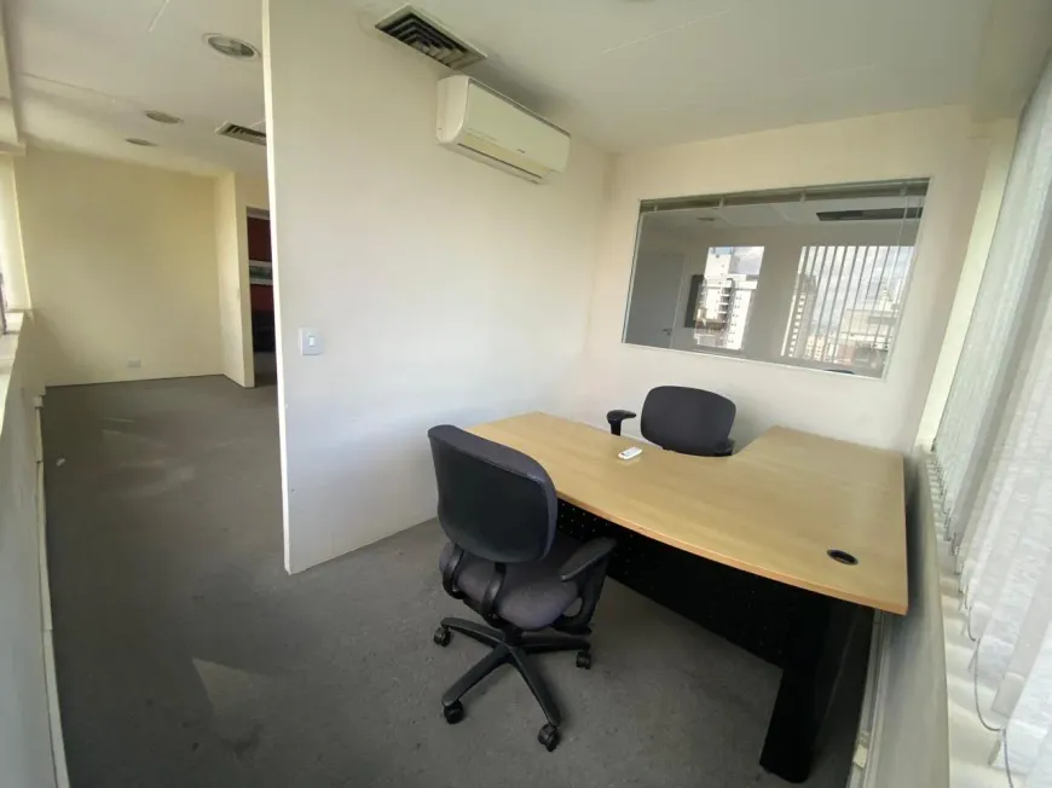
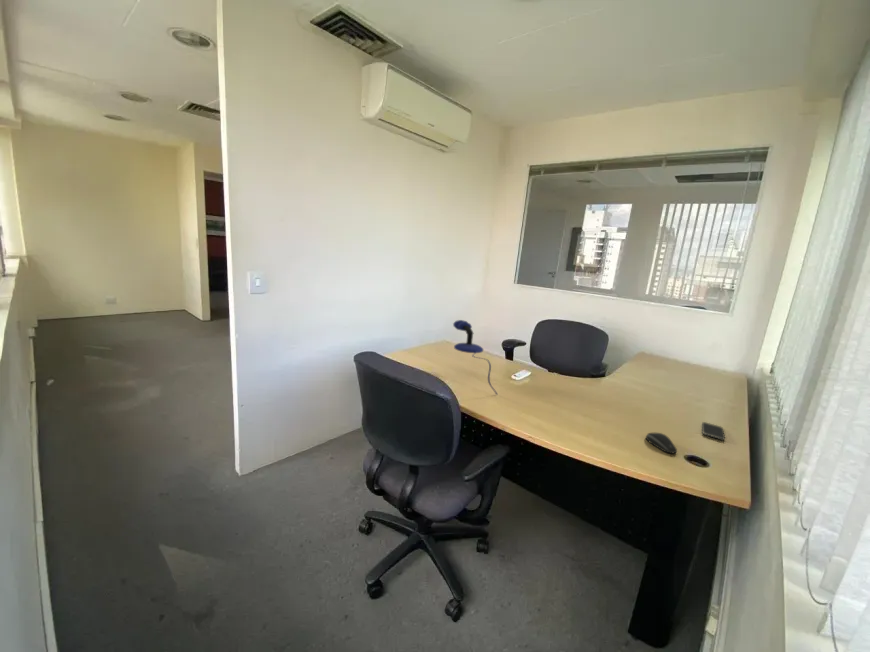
+ microphone (474, 353)
+ computer mouse (661, 440)
+ smartphone (713, 430)
